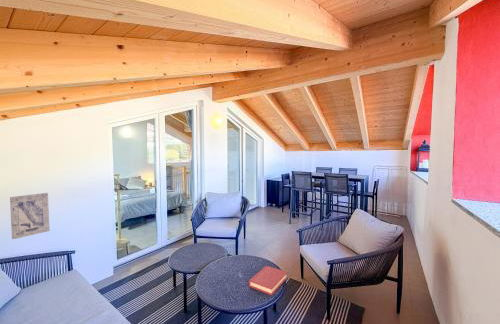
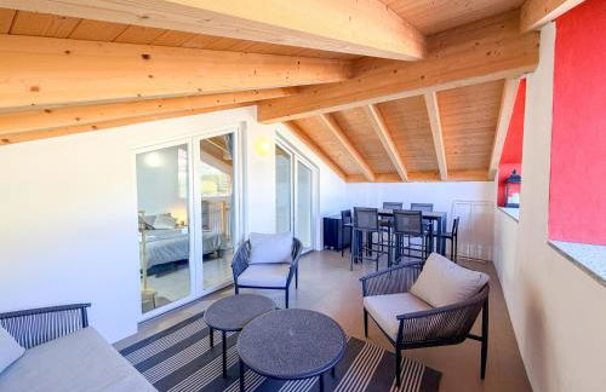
- hardback book (268, 279)
- wall art (30, 214)
